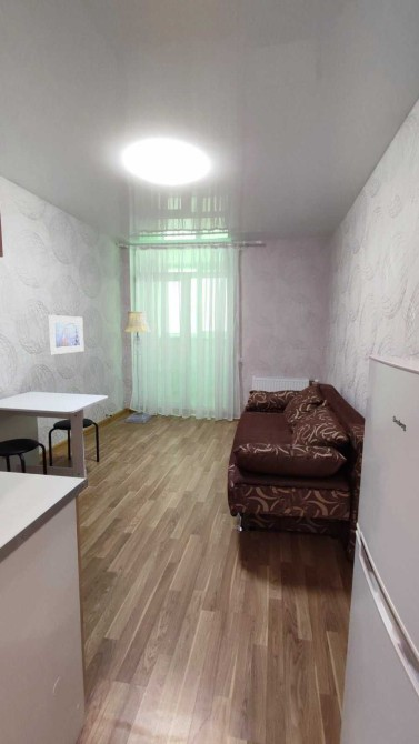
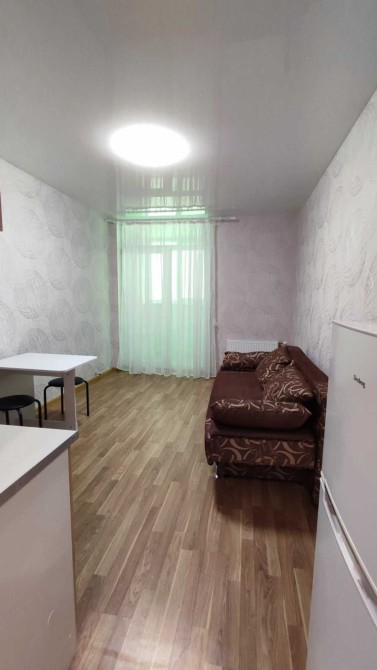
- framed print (67, 334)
- floor lamp (138, 366)
